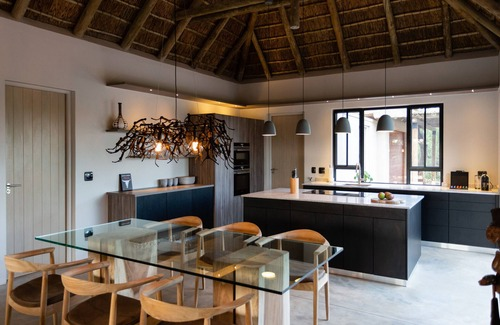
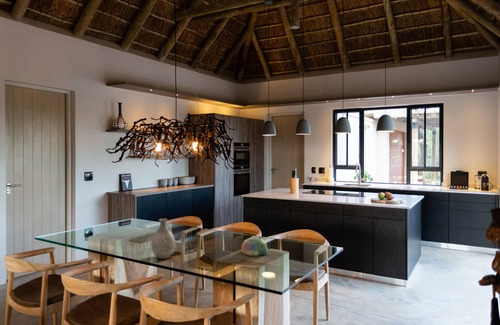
+ bowl (254, 245)
+ vase (163, 238)
